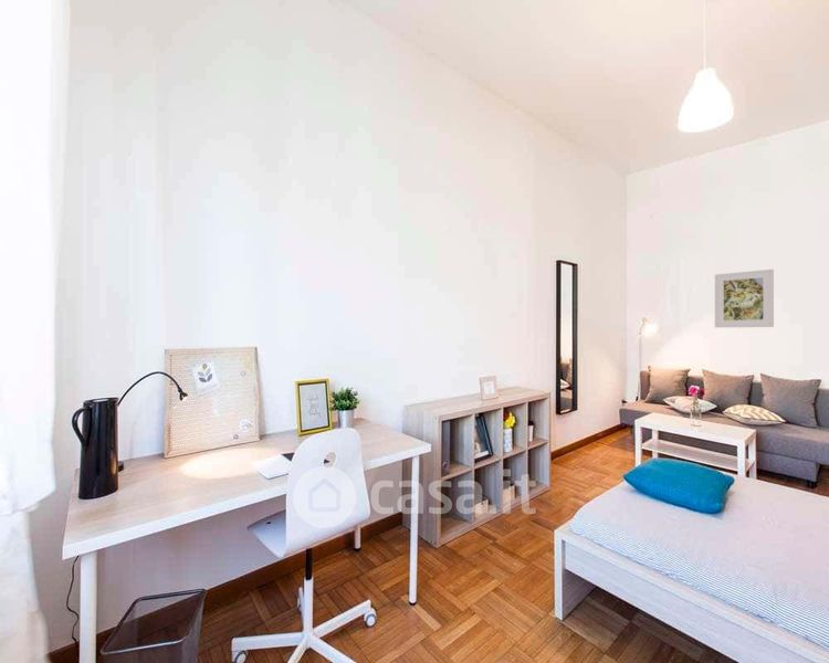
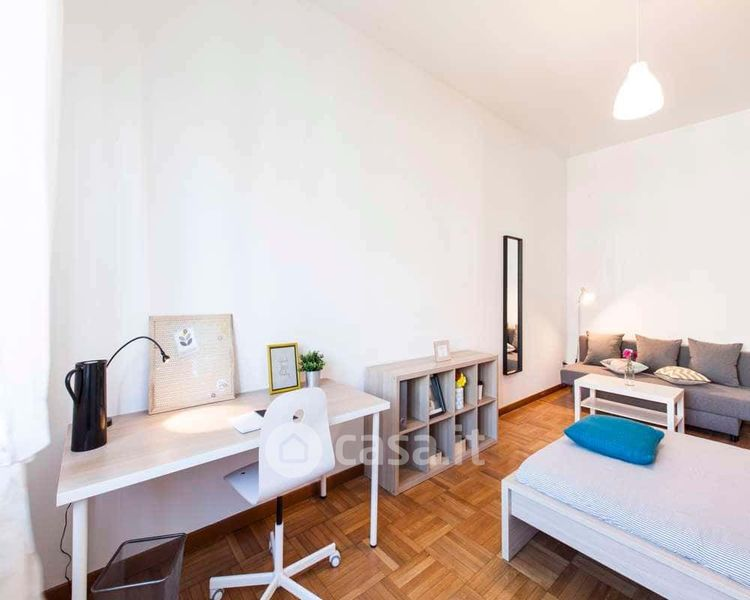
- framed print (743, 299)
